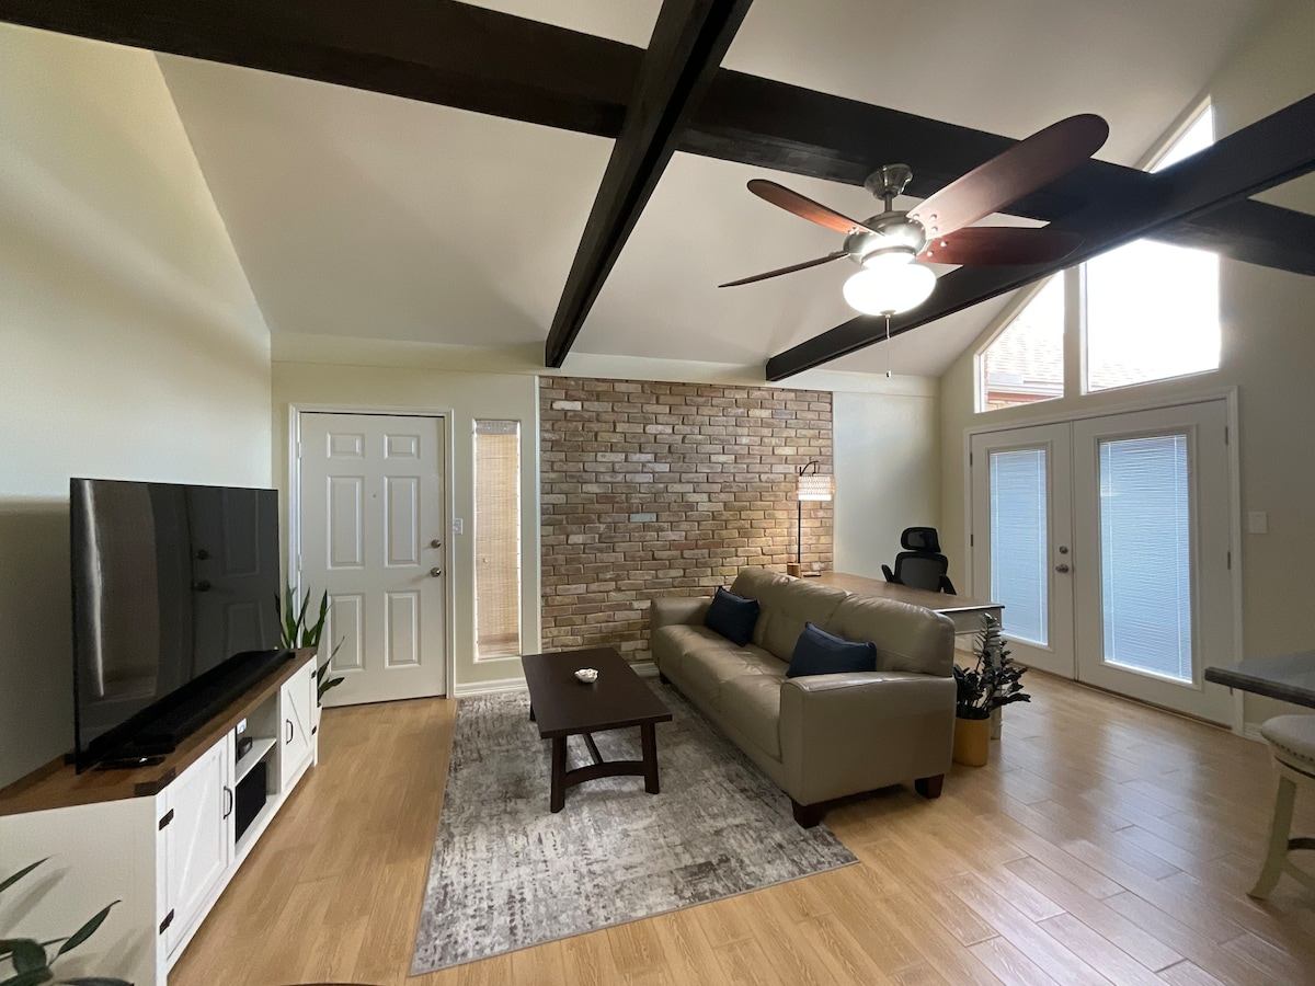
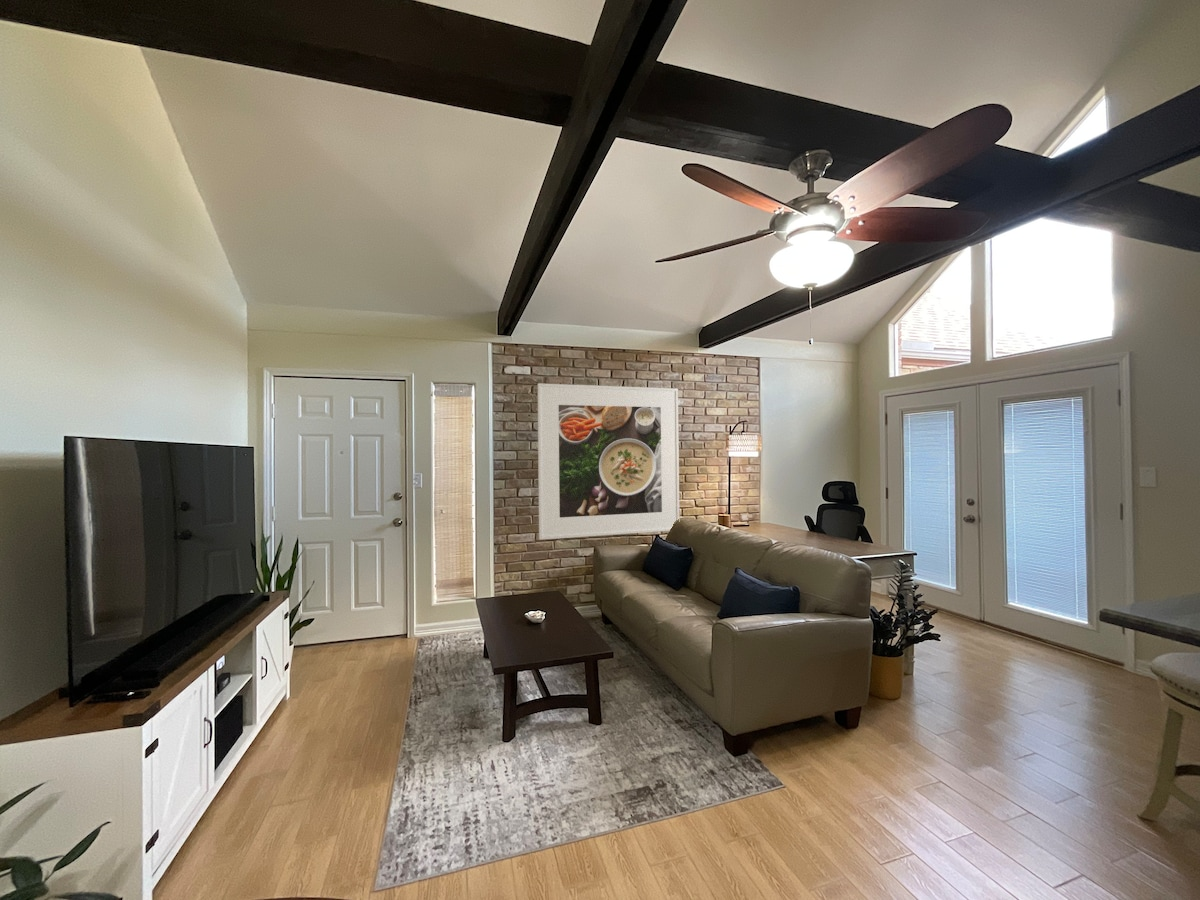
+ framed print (611, 460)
